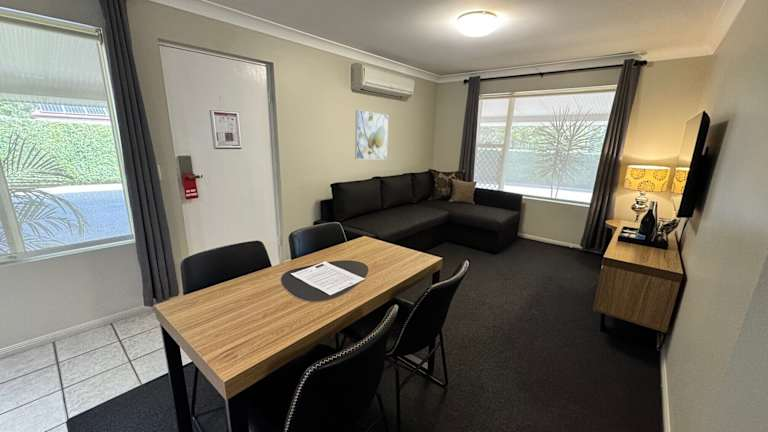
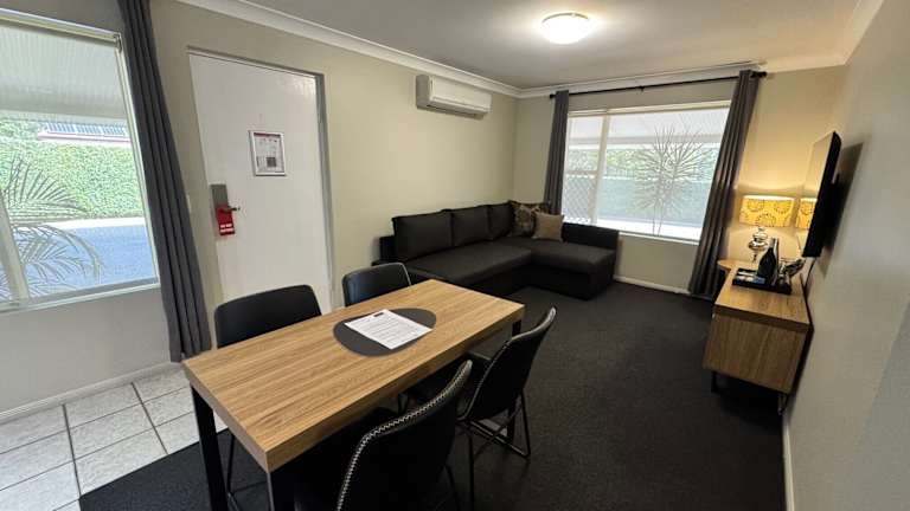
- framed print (372, 136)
